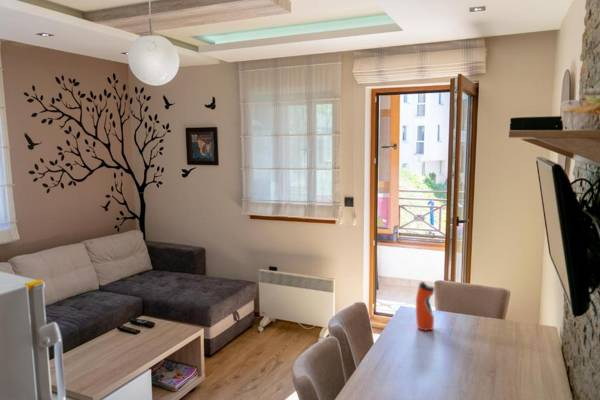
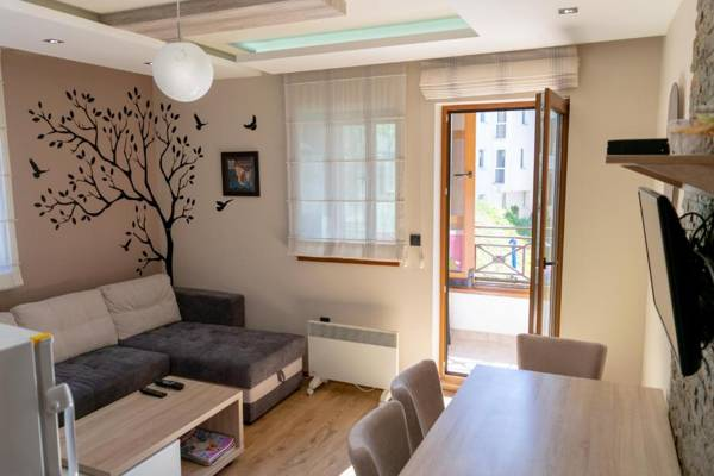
- water bottle (425, 304)
